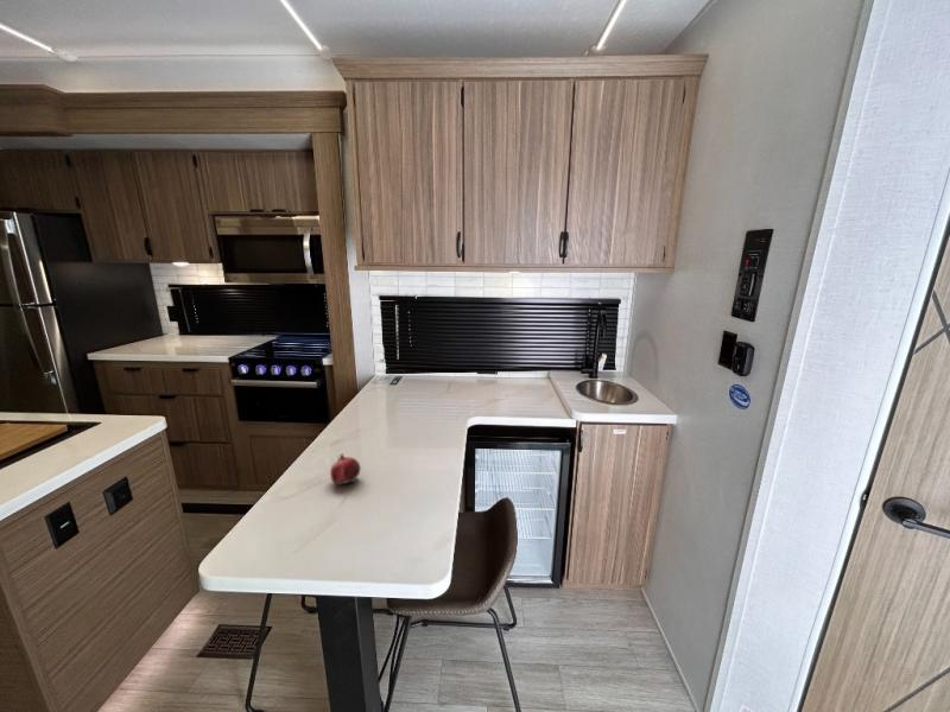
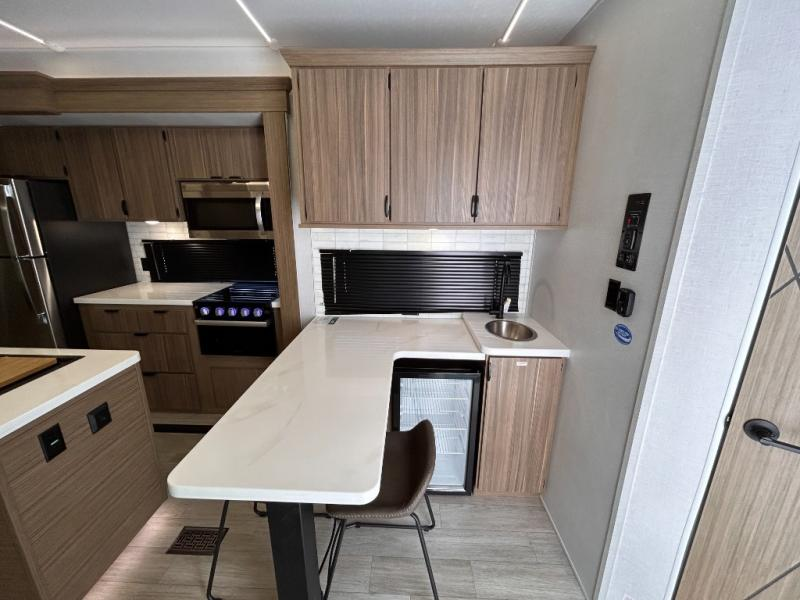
- fruit (344, 468)
